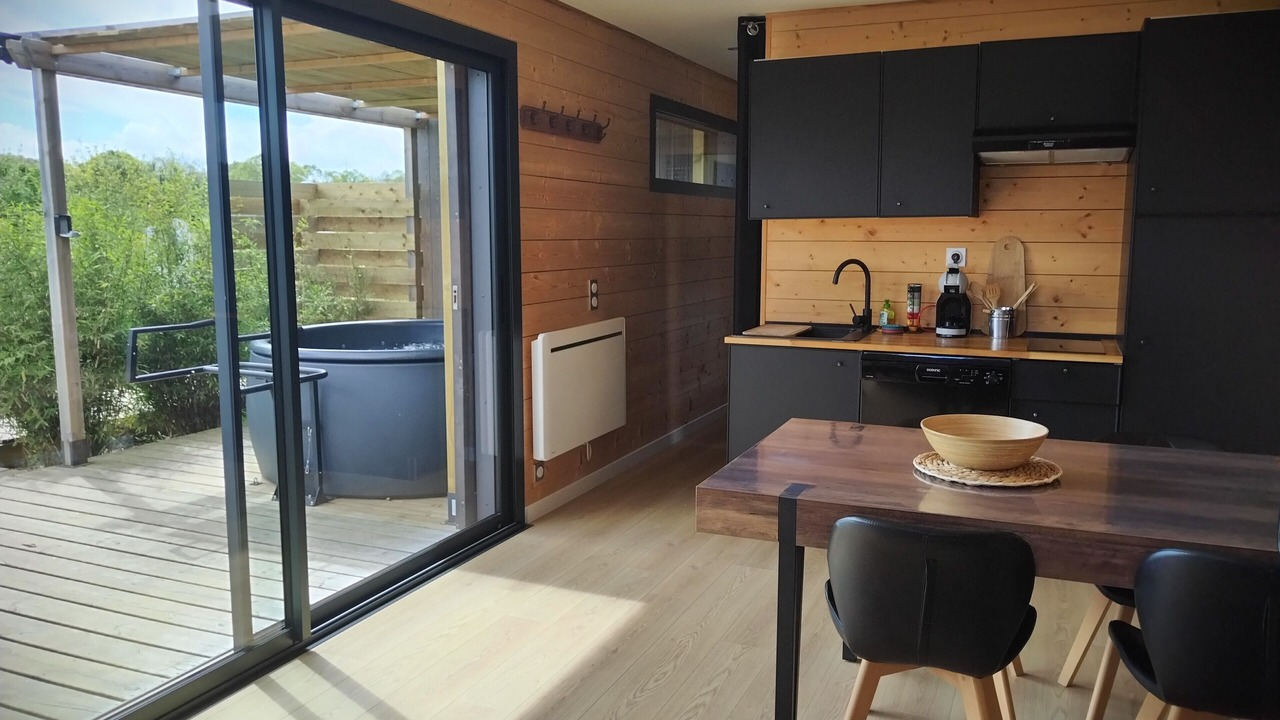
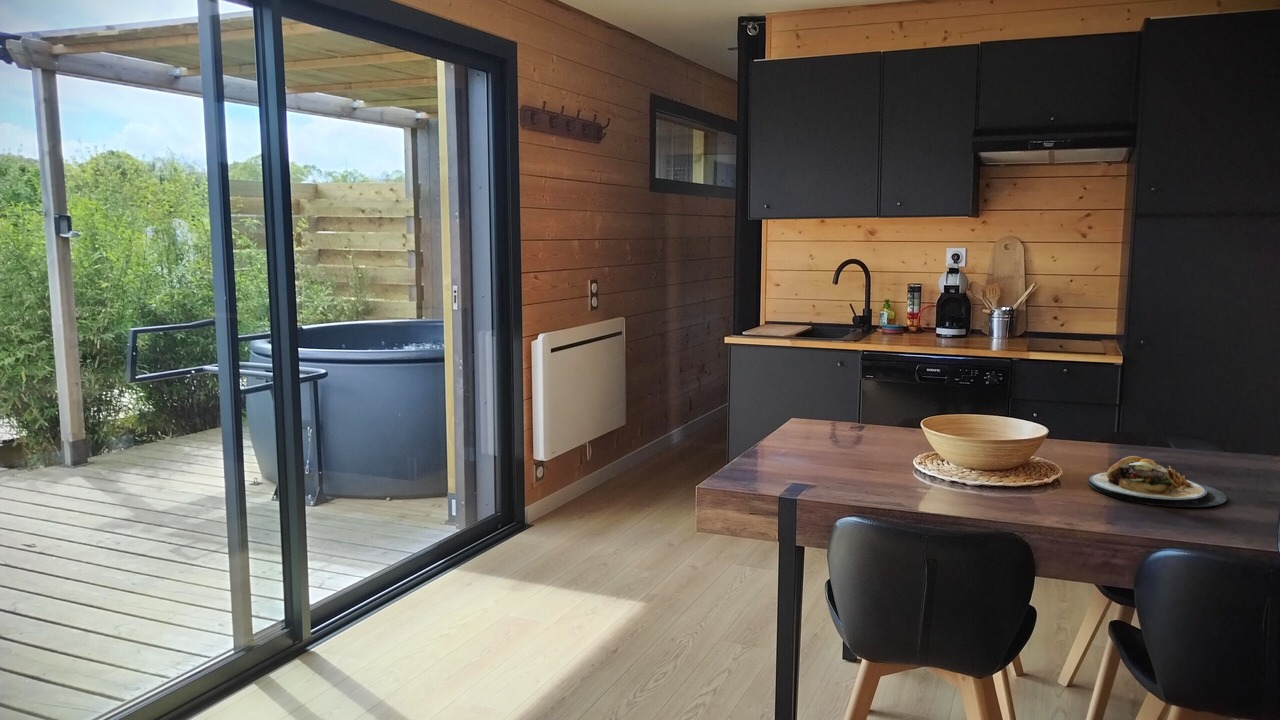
+ plate (1156, 473)
